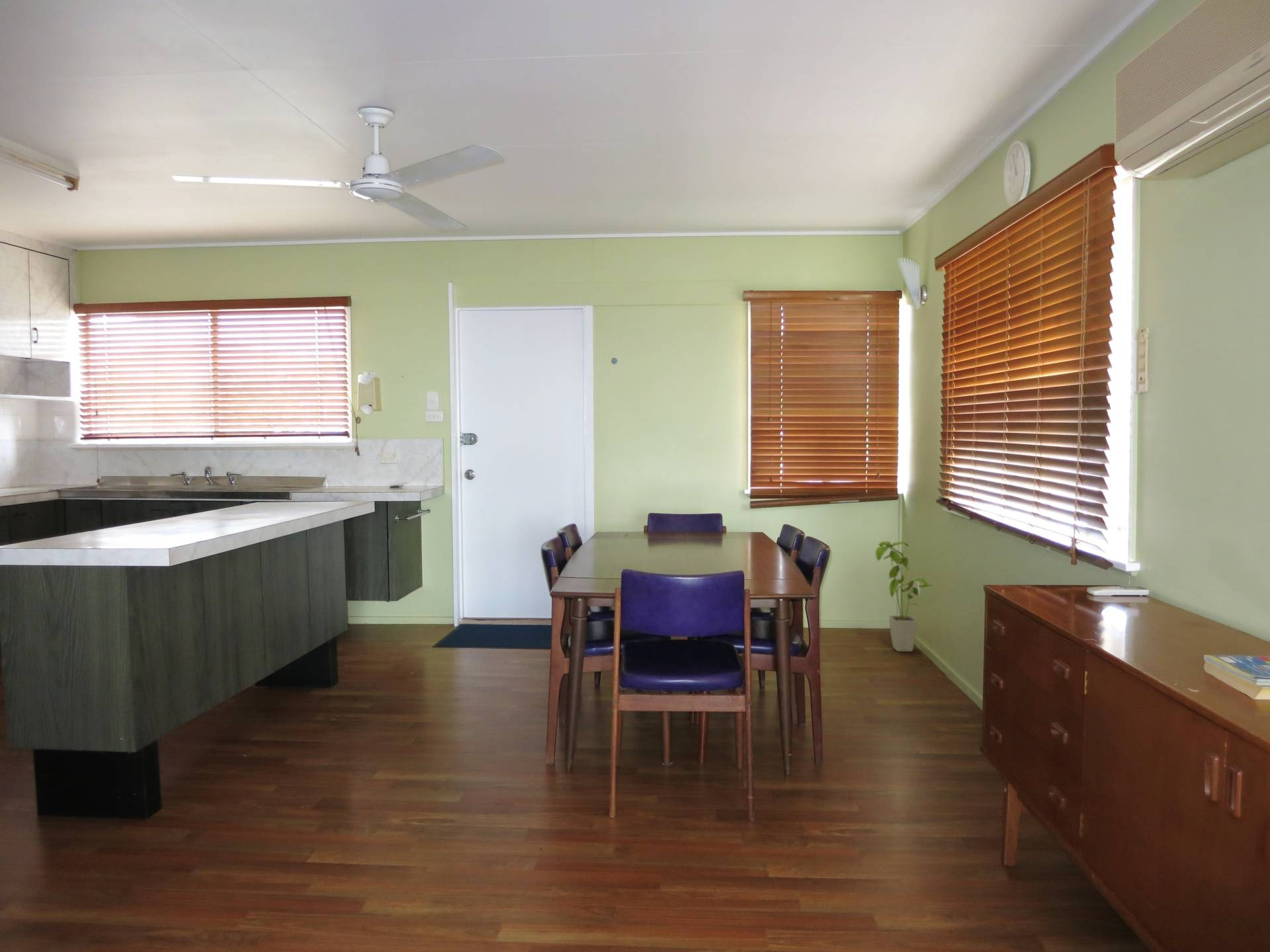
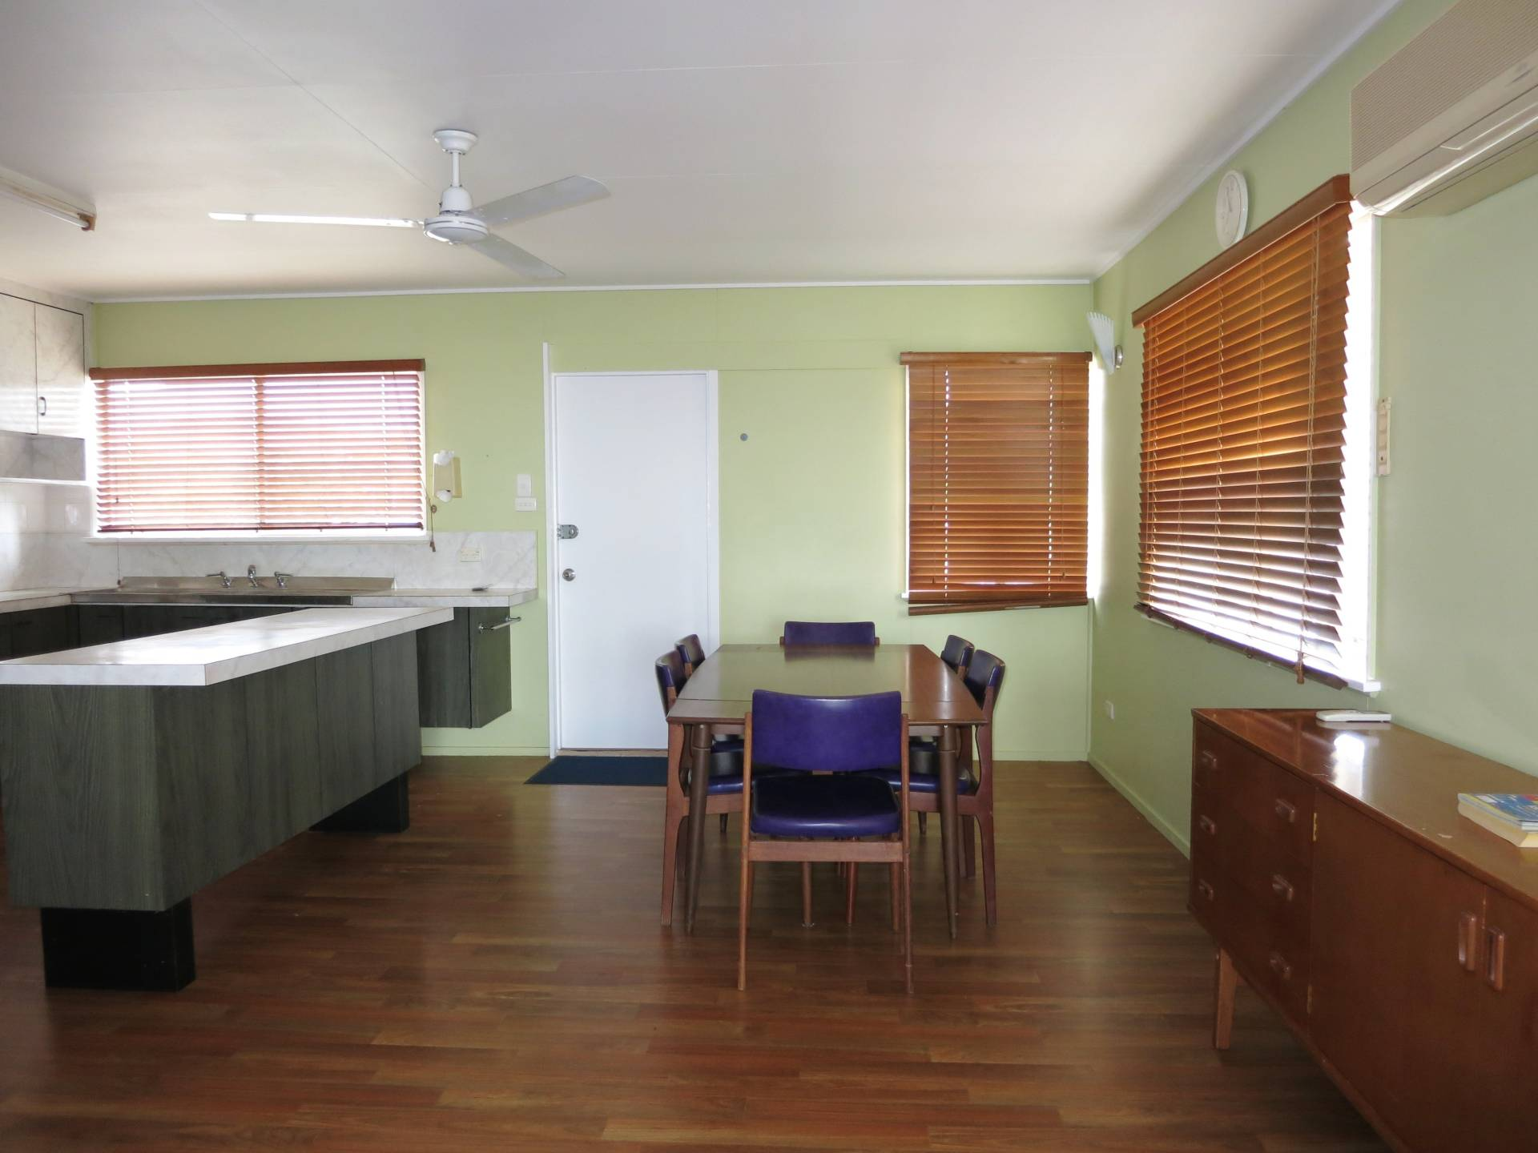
- house plant (901, 597)
